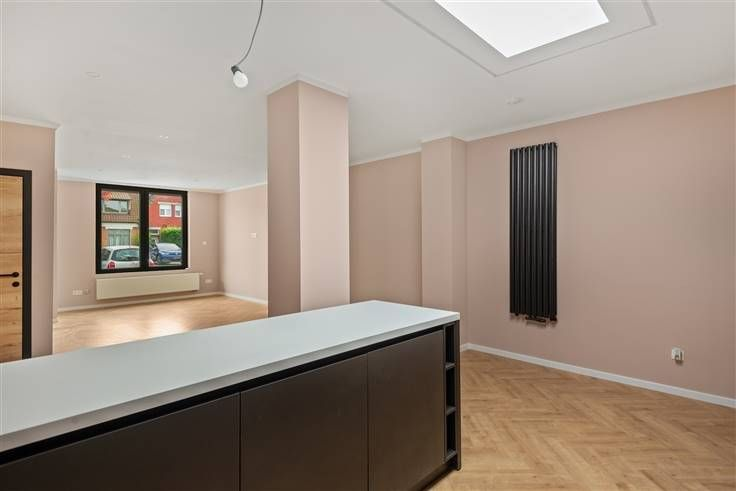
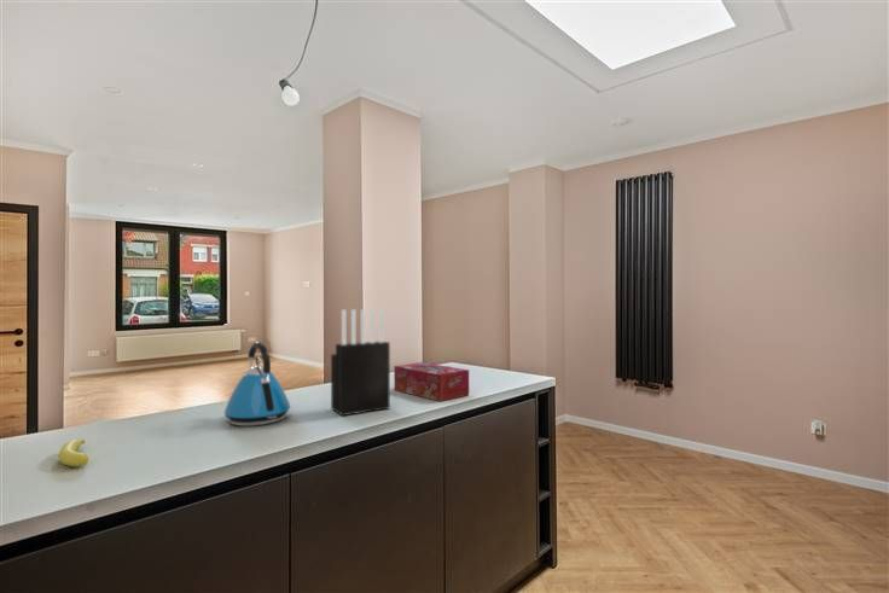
+ knife block (359, 359)
+ tissue box (430, 379)
+ banana (74, 452)
+ kettle (258, 379)
